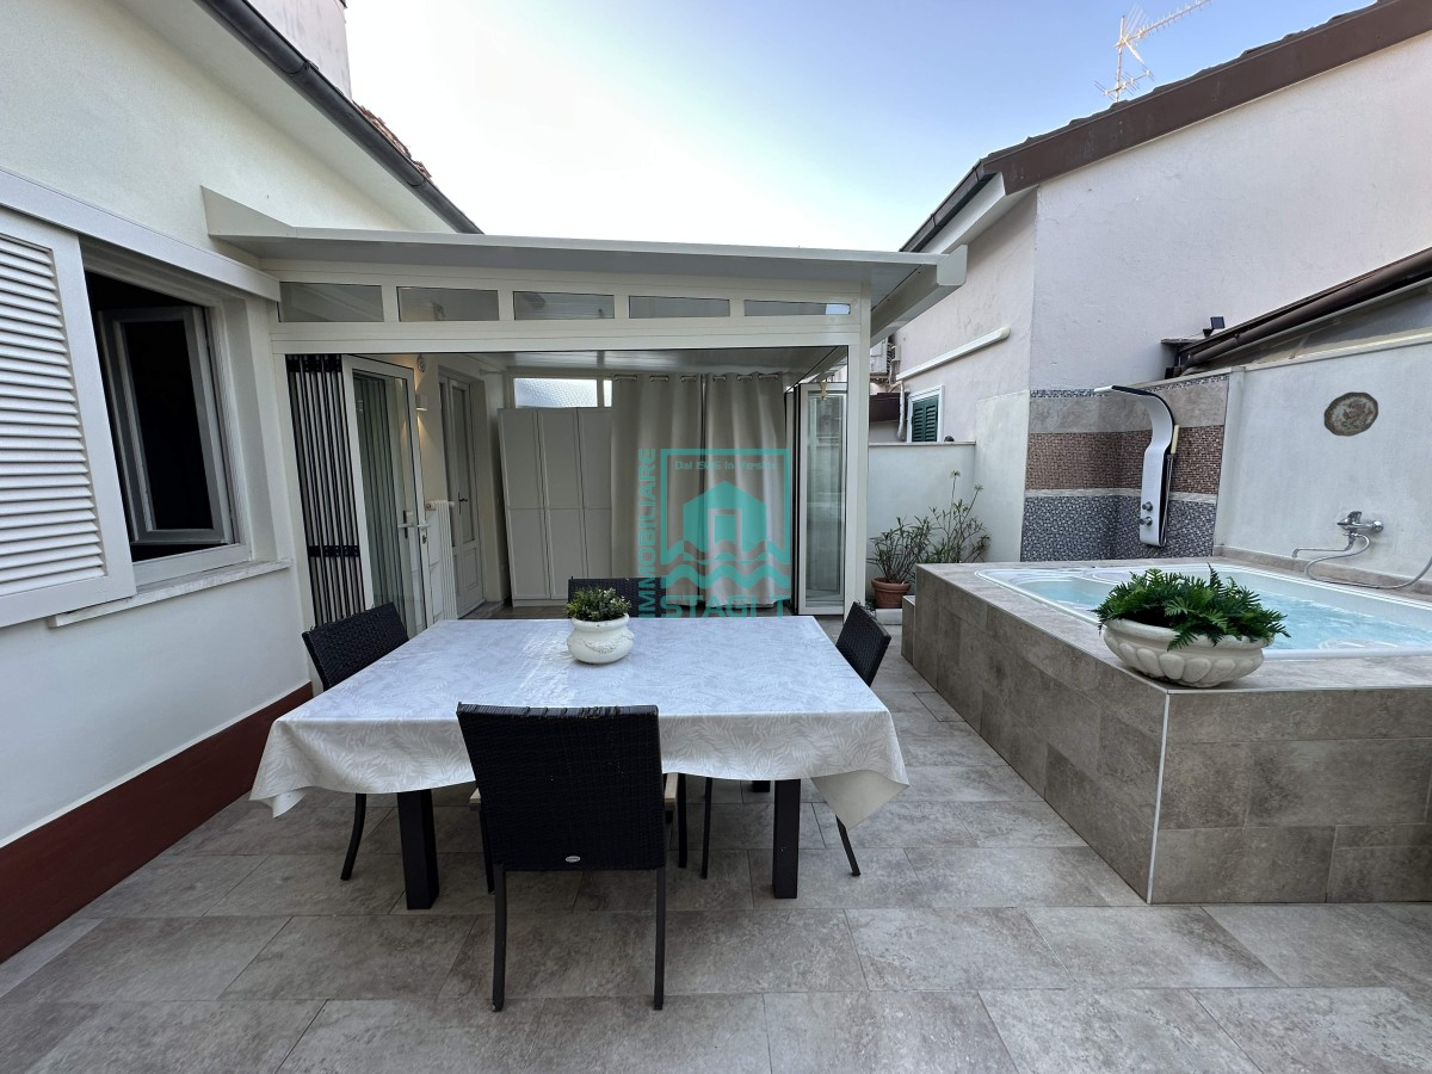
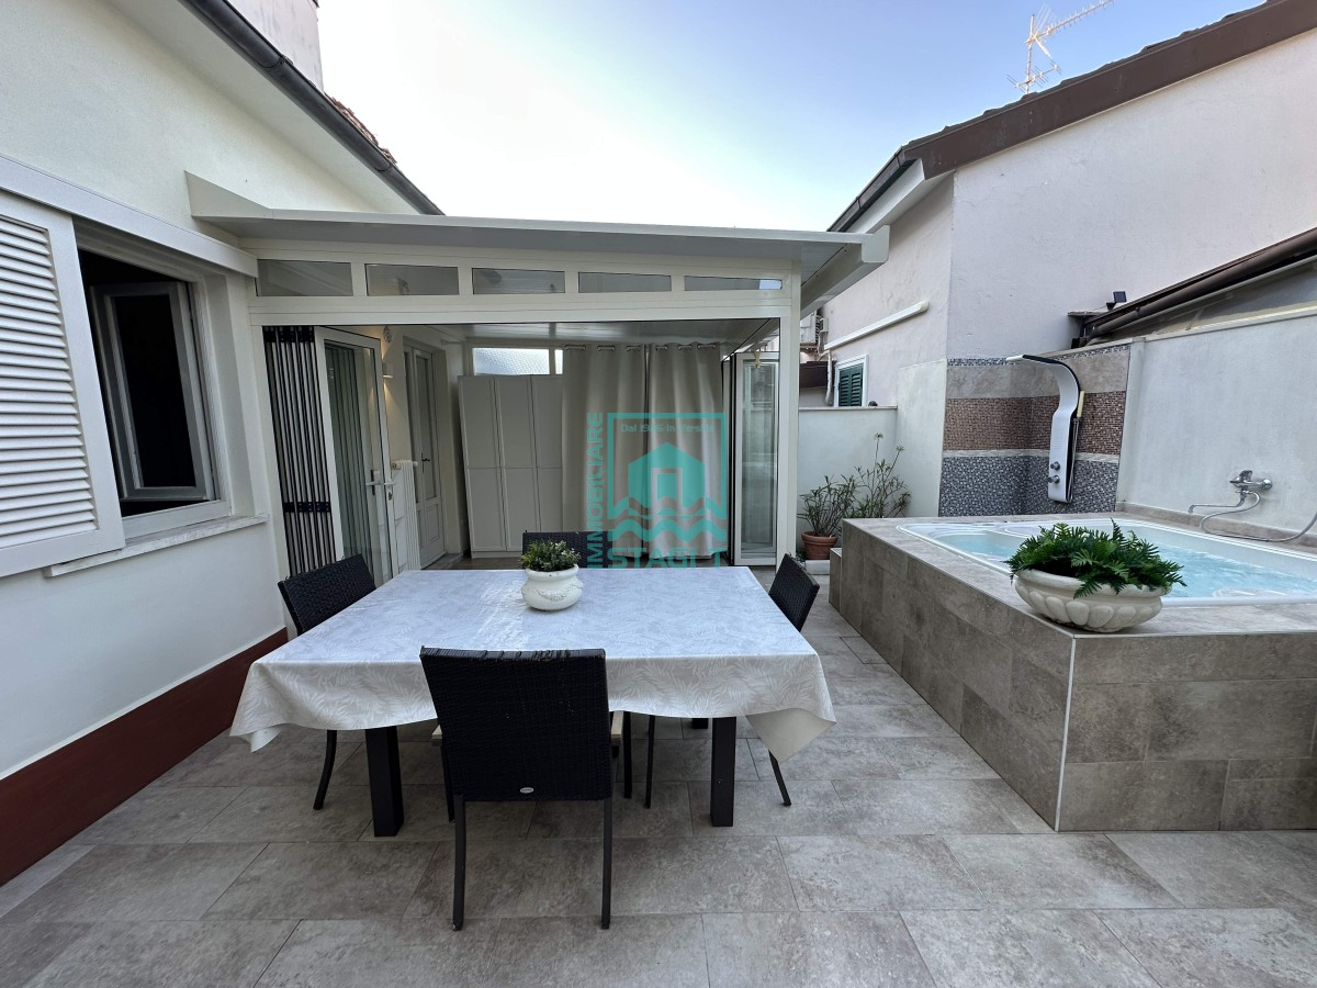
- decorative plate (1351, 414)
